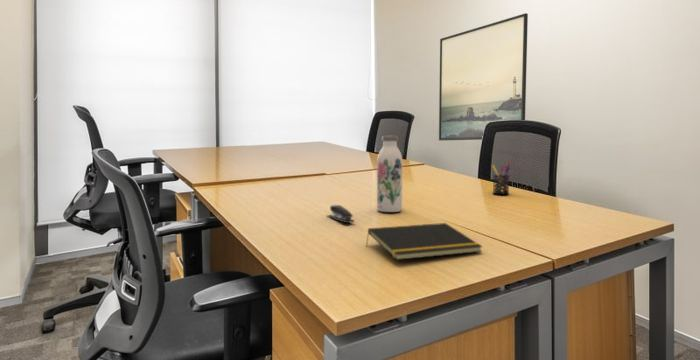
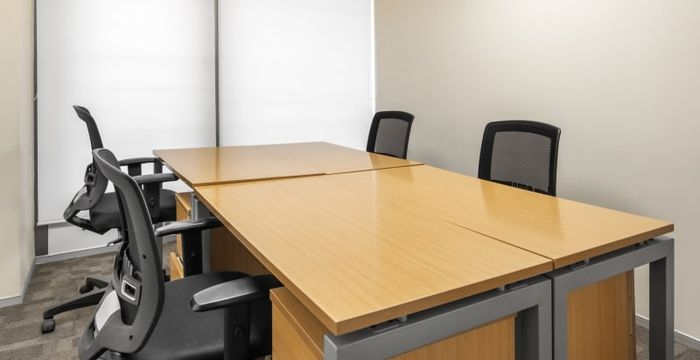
- water bottle (389, 173)
- pen holder (502, 177)
- stapler (340, 212)
- notepad (423, 239)
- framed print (478, 84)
